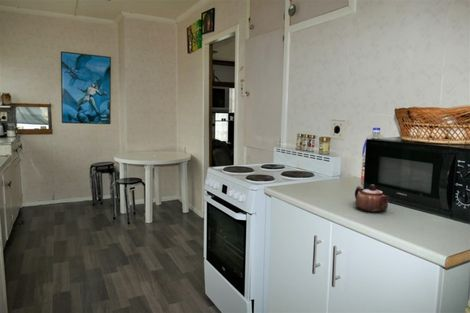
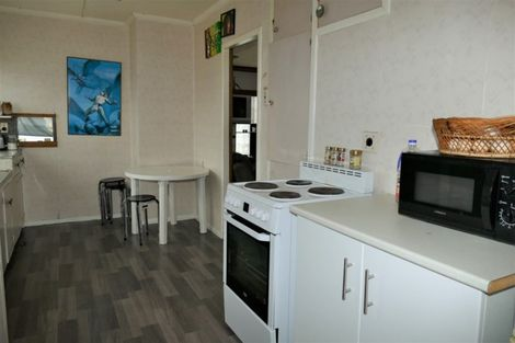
- teapot (371, 196)
